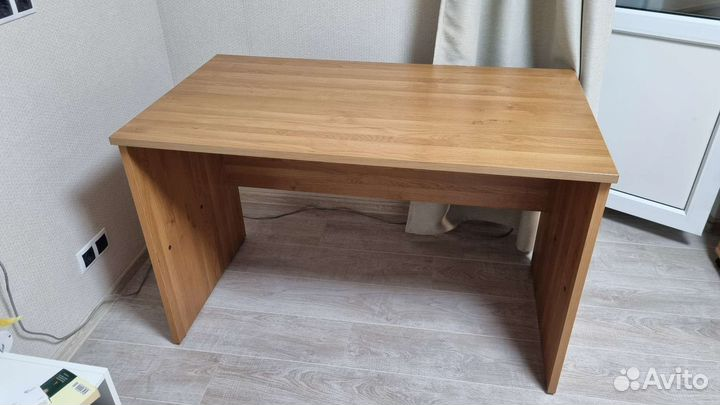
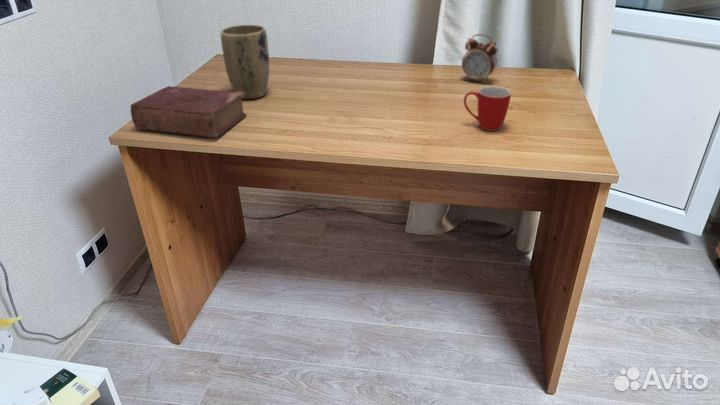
+ plant pot (247, 62)
+ mug (485, 108)
+ alarm clock (479, 58)
+ book (189, 110)
